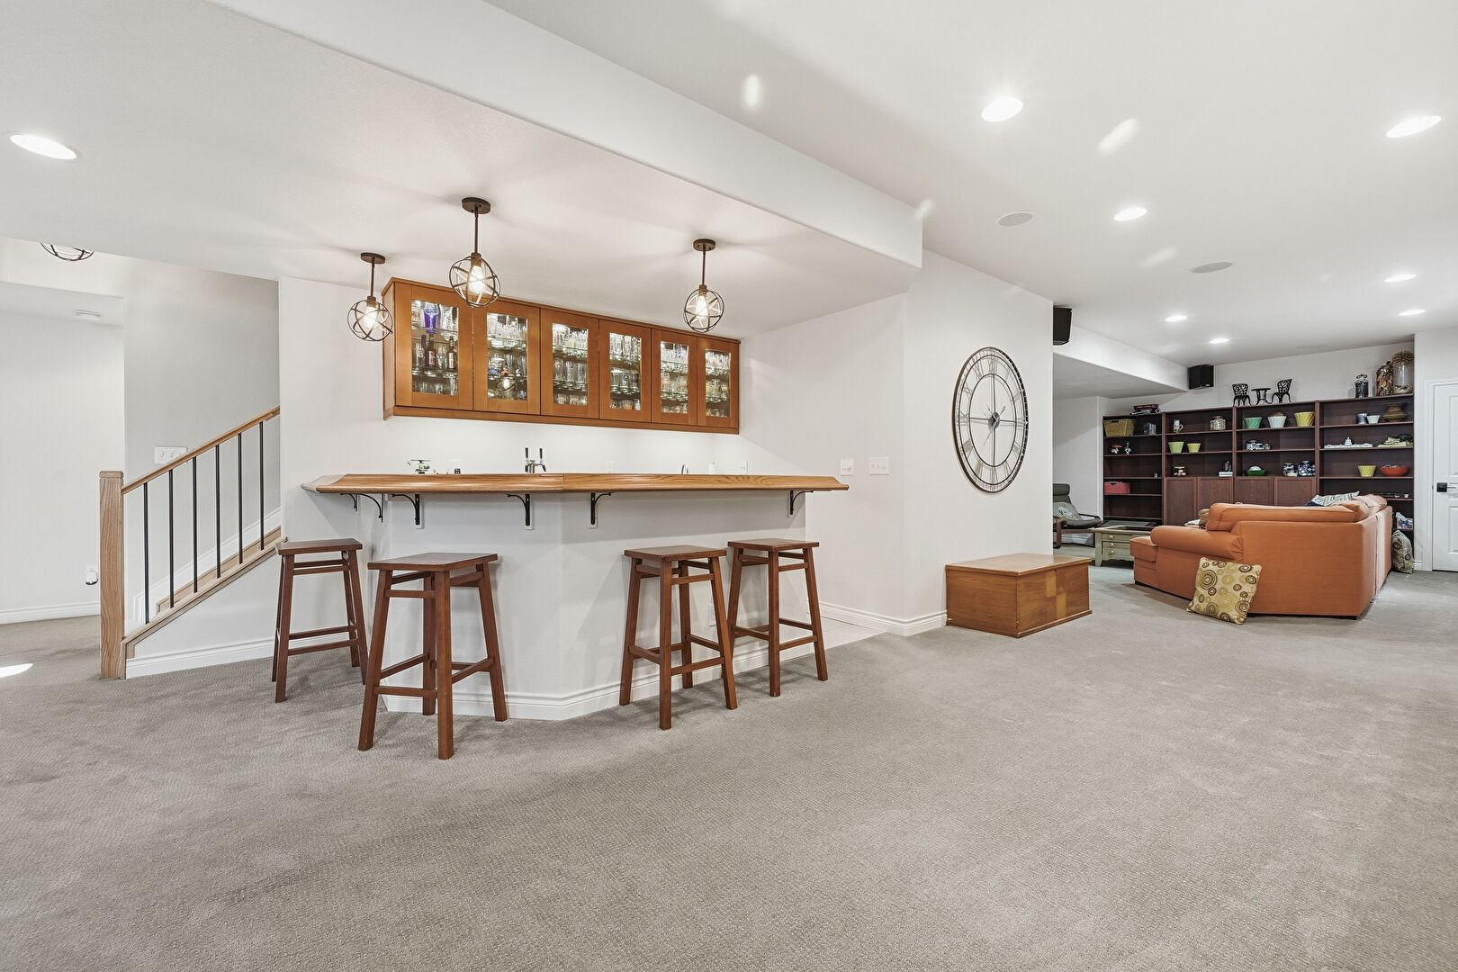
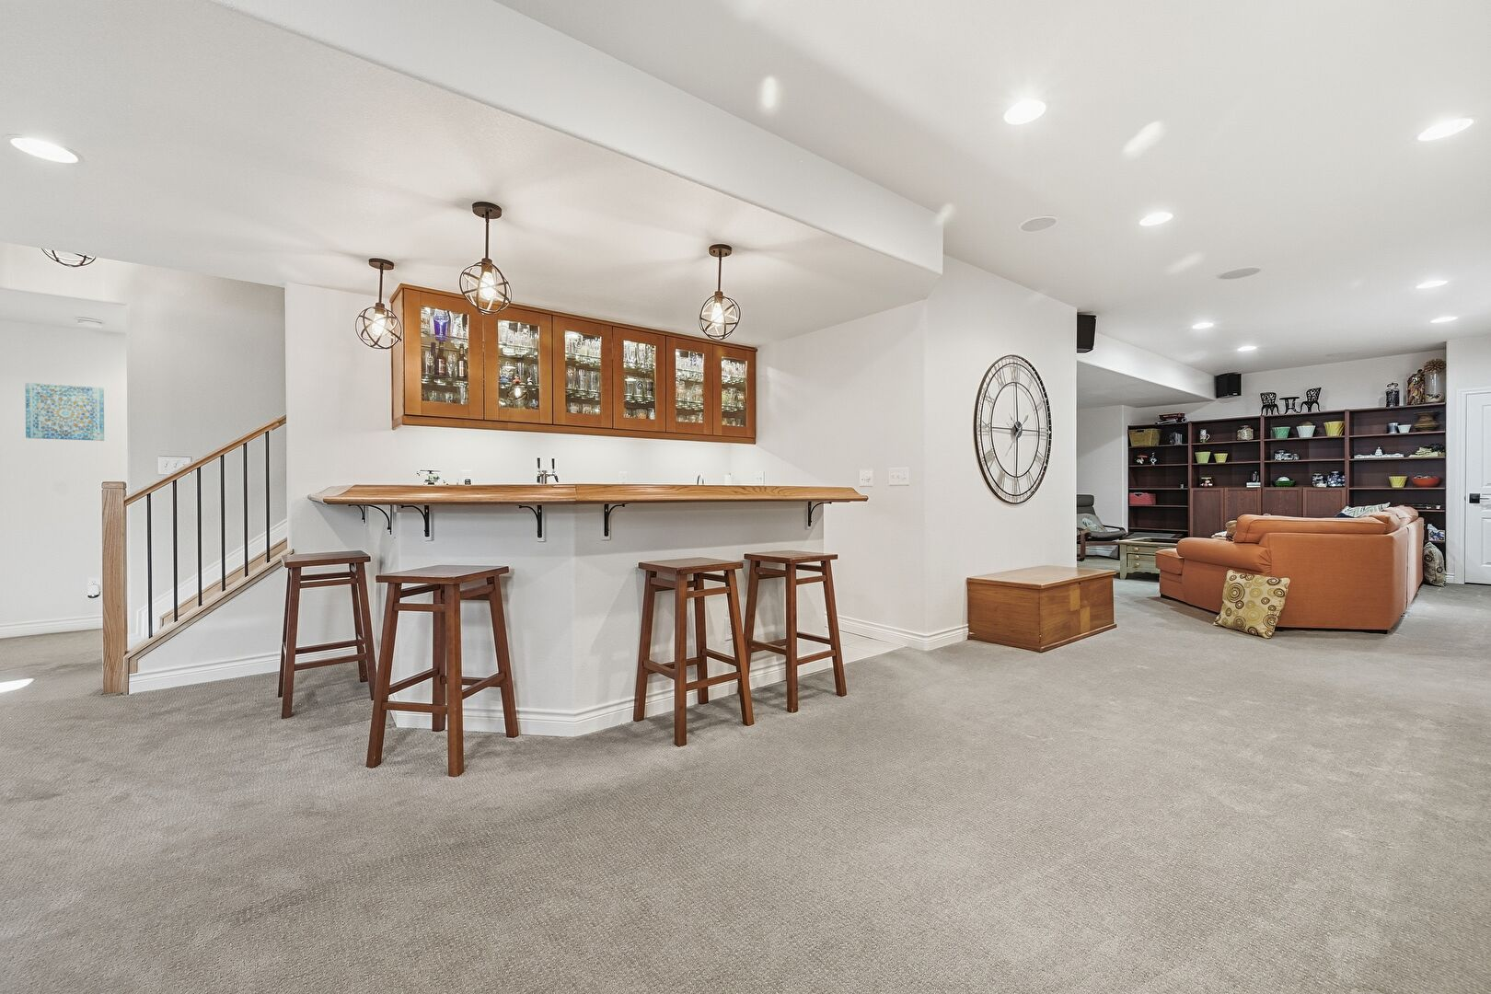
+ wall art (65, 413)
